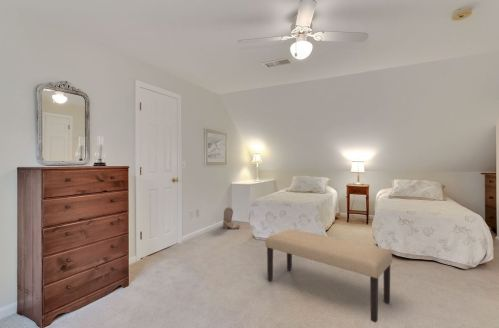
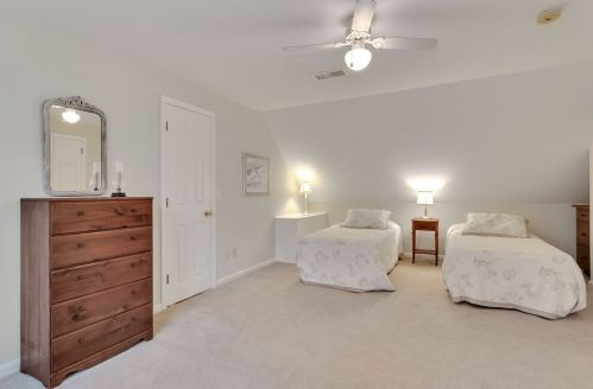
- bench (324, 263)
- boots (231, 217)
